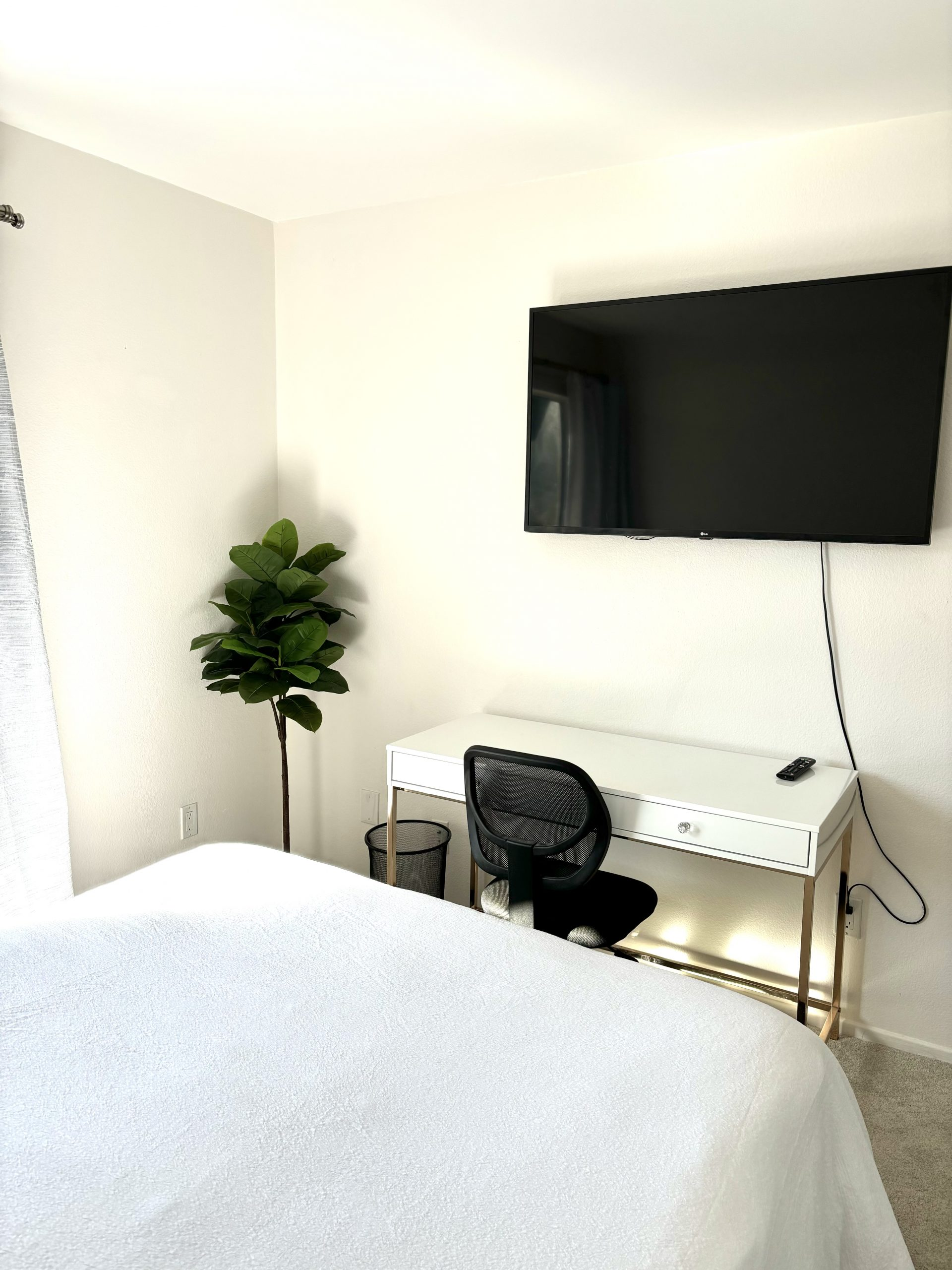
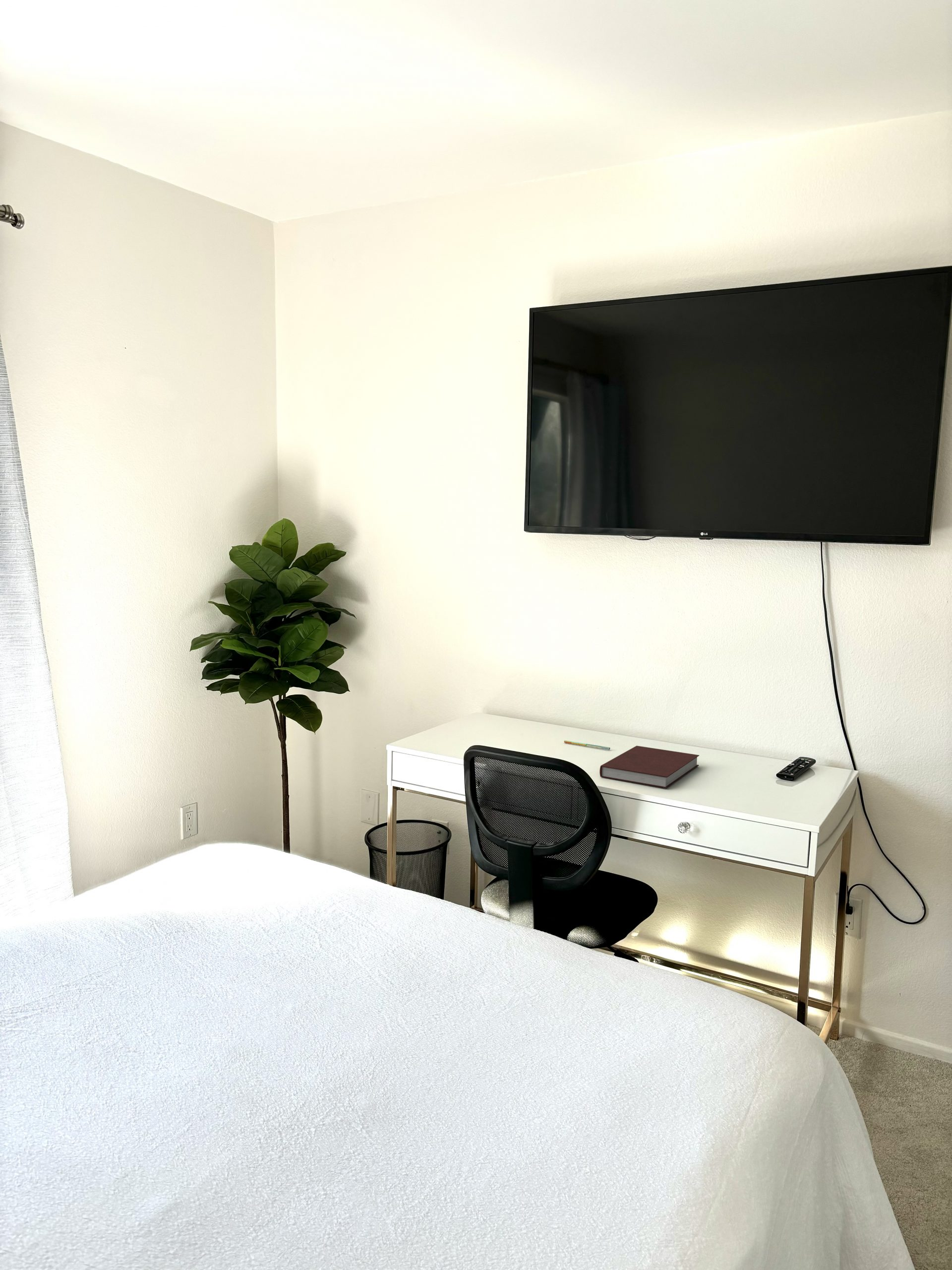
+ notebook (650, 765)
+ pen (587, 745)
